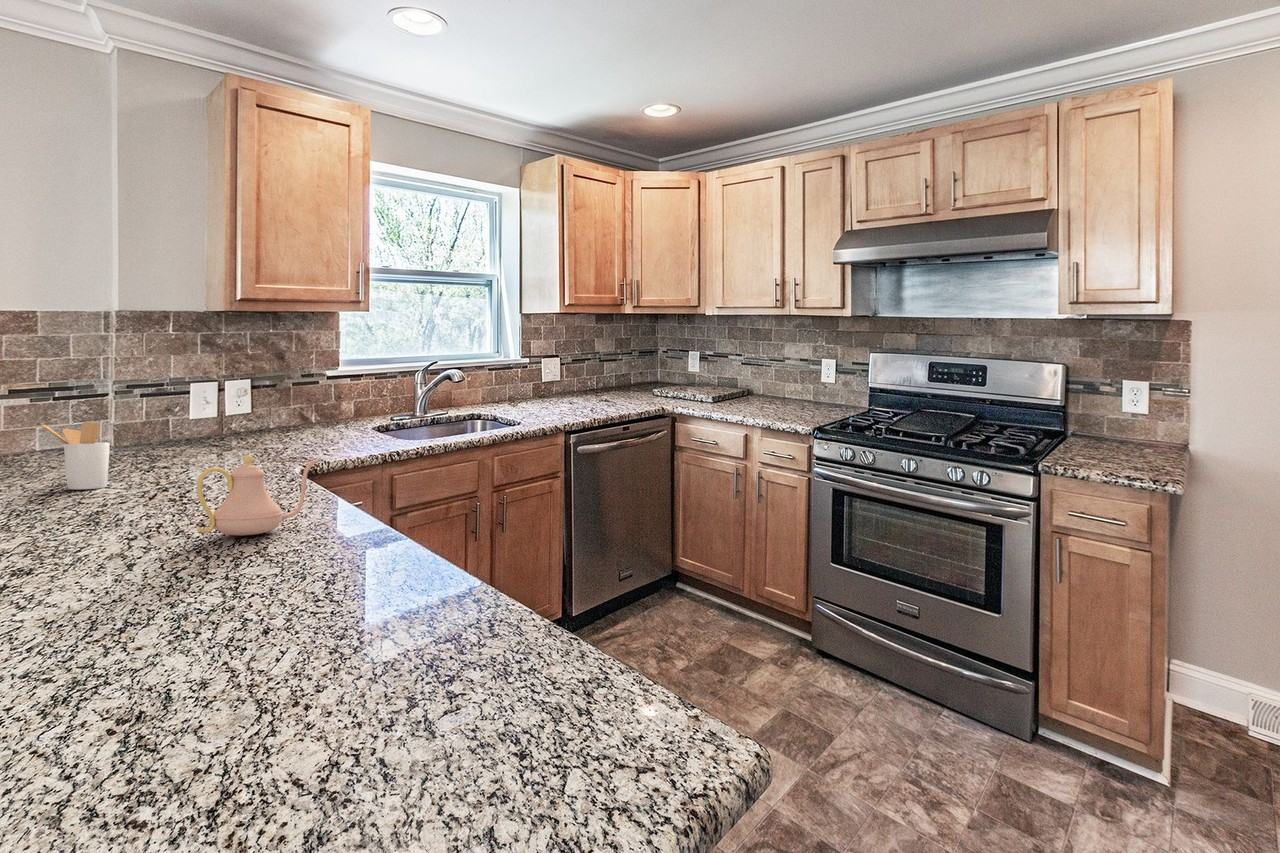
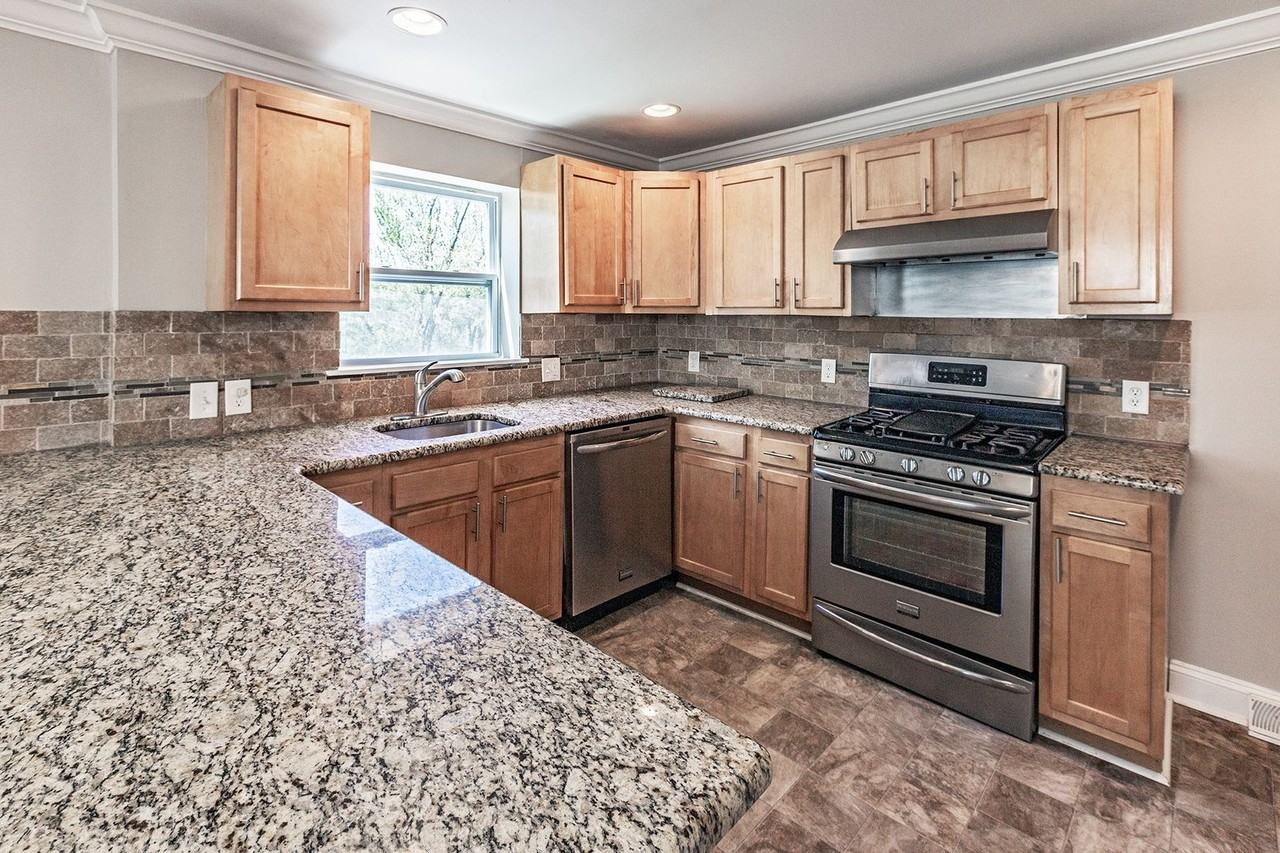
- teapot (262, 493)
- utensil holder (75, 454)
